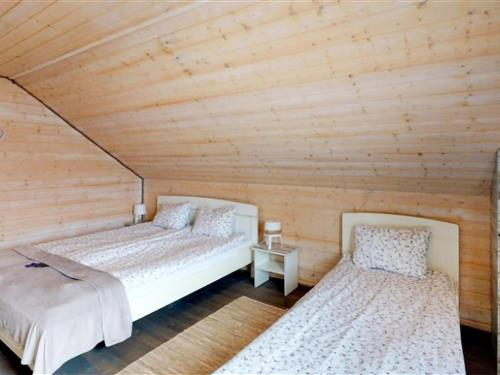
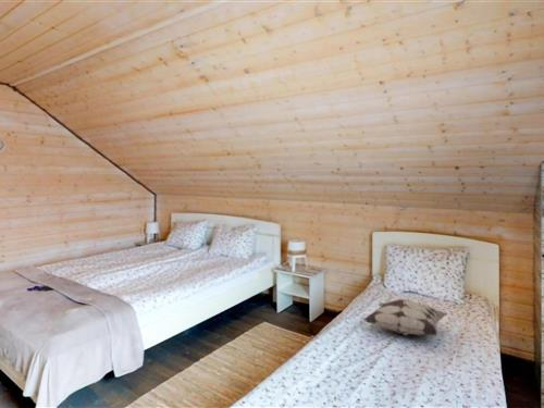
+ decorative pillow (405, 316)
